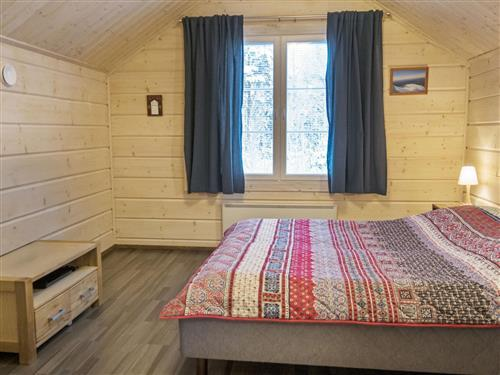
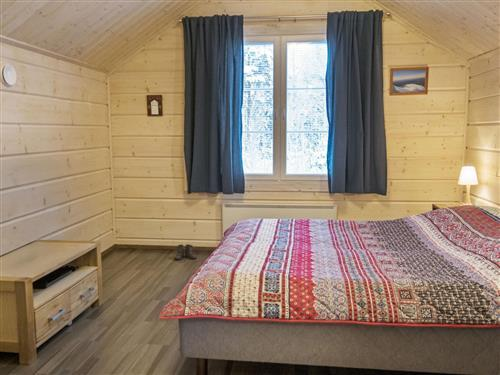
+ boots (183, 251)
